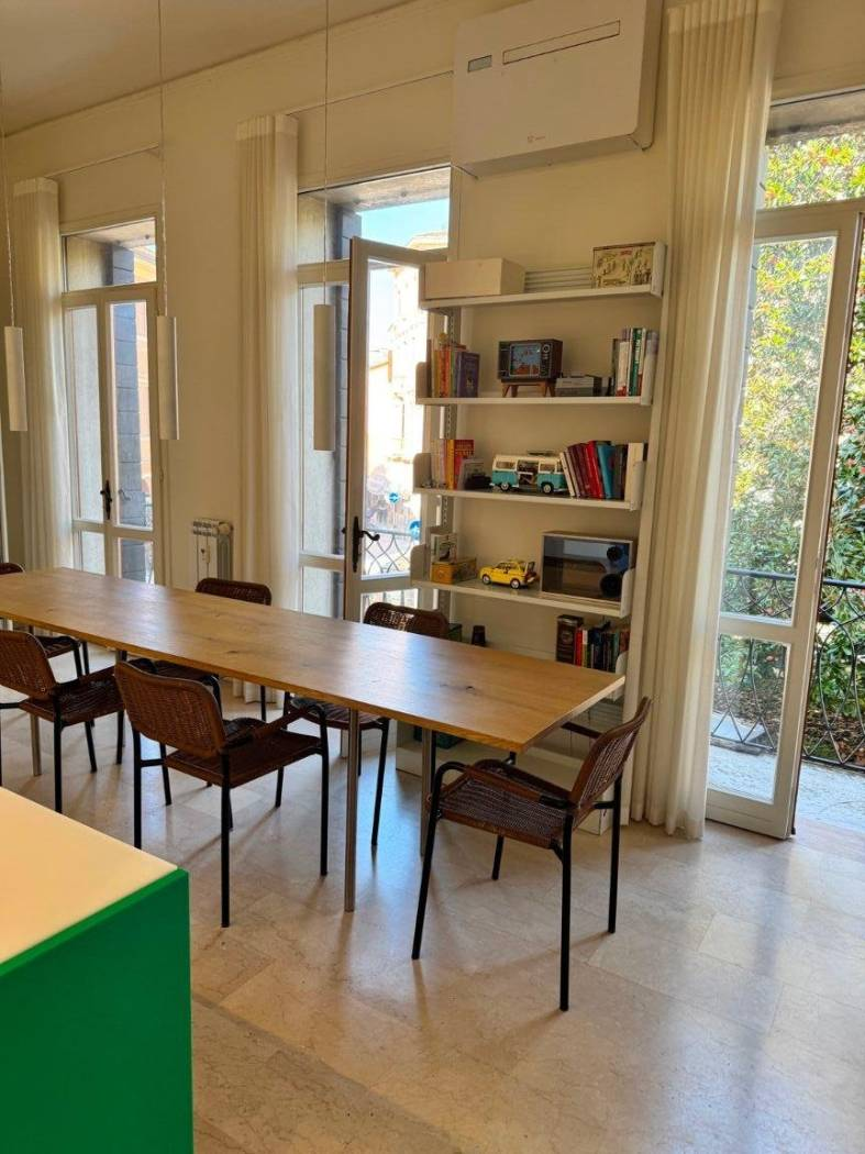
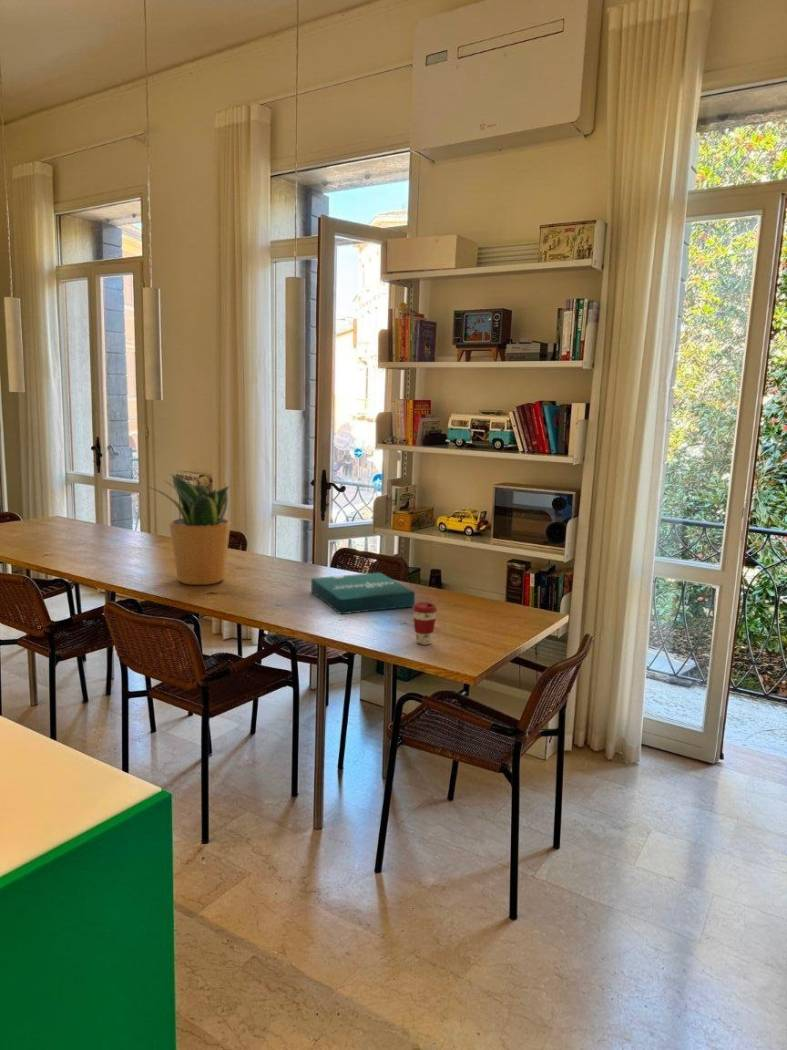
+ pizza box (361, 592)
+ potted plant (195, 530)
+ coffee cup (424, 623)
